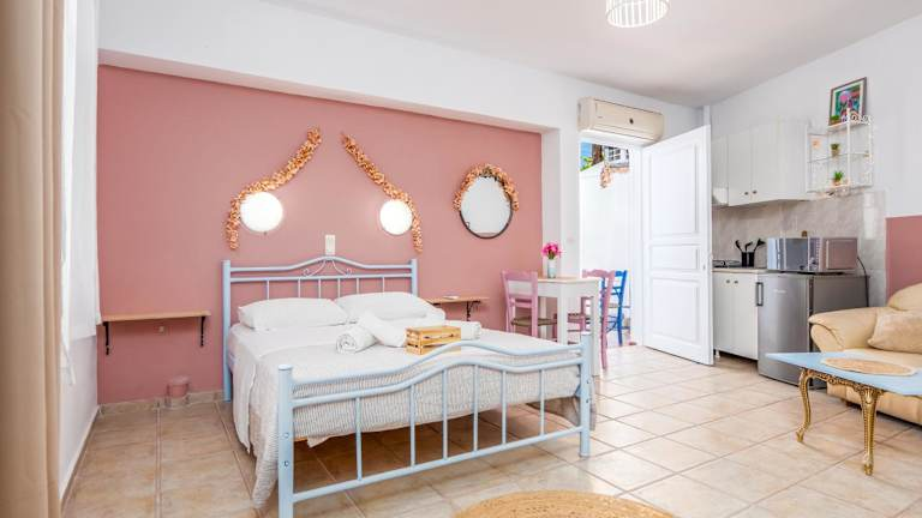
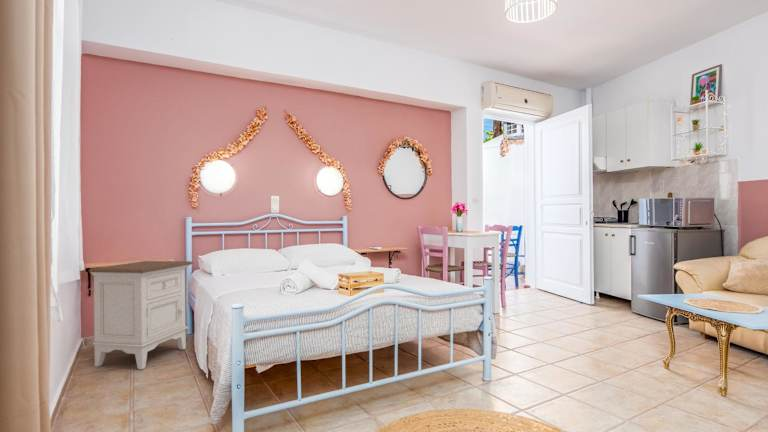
+ nightstand (145, 310)
